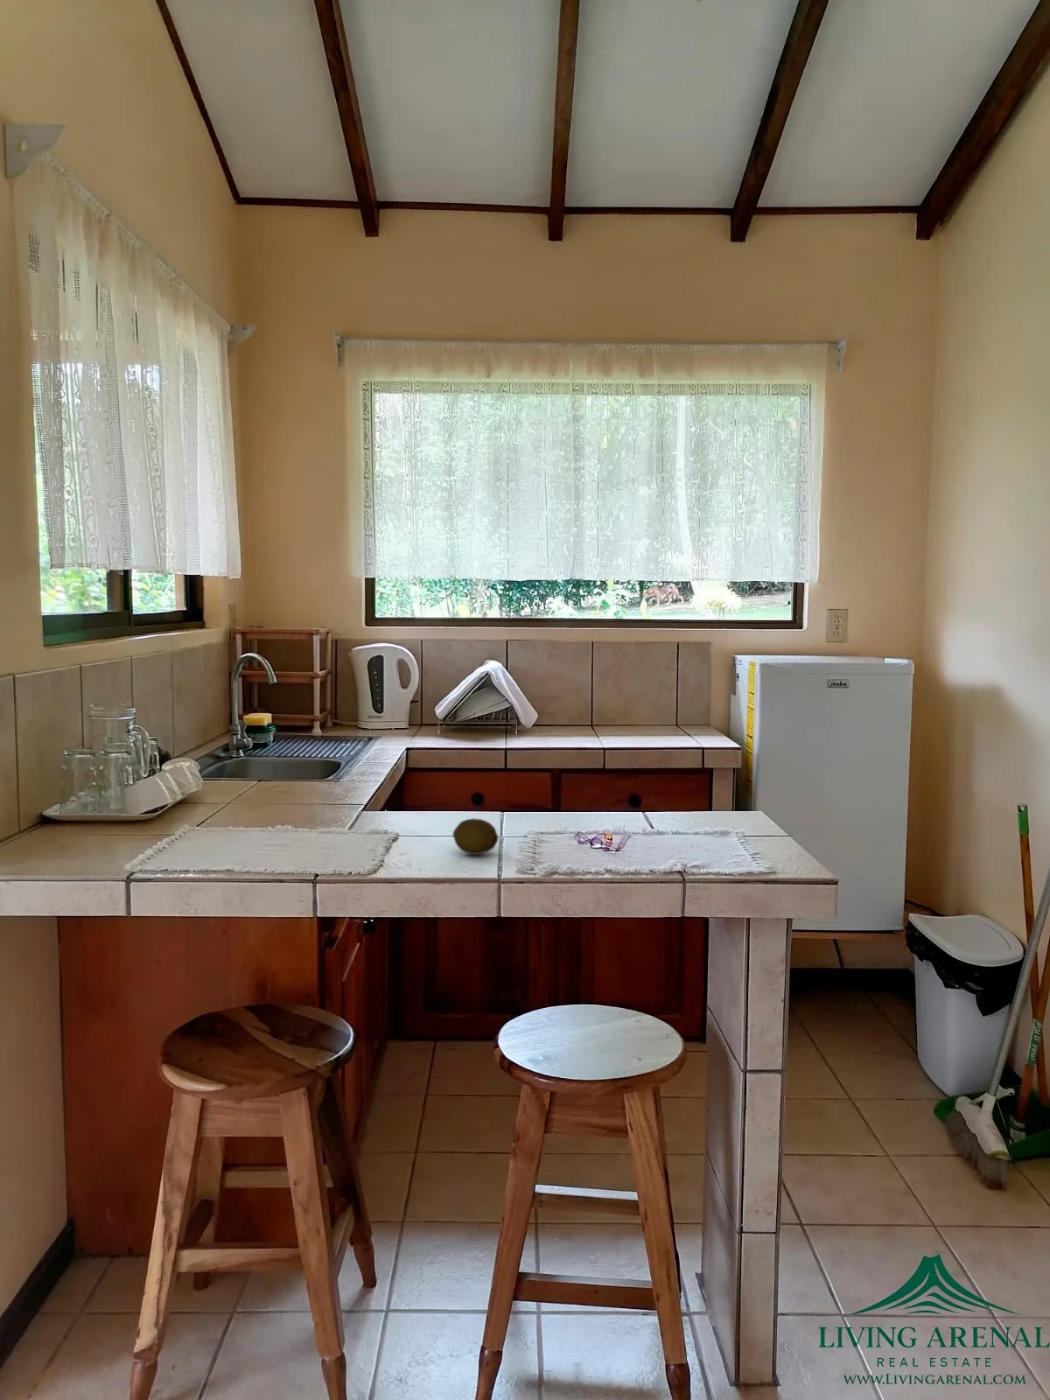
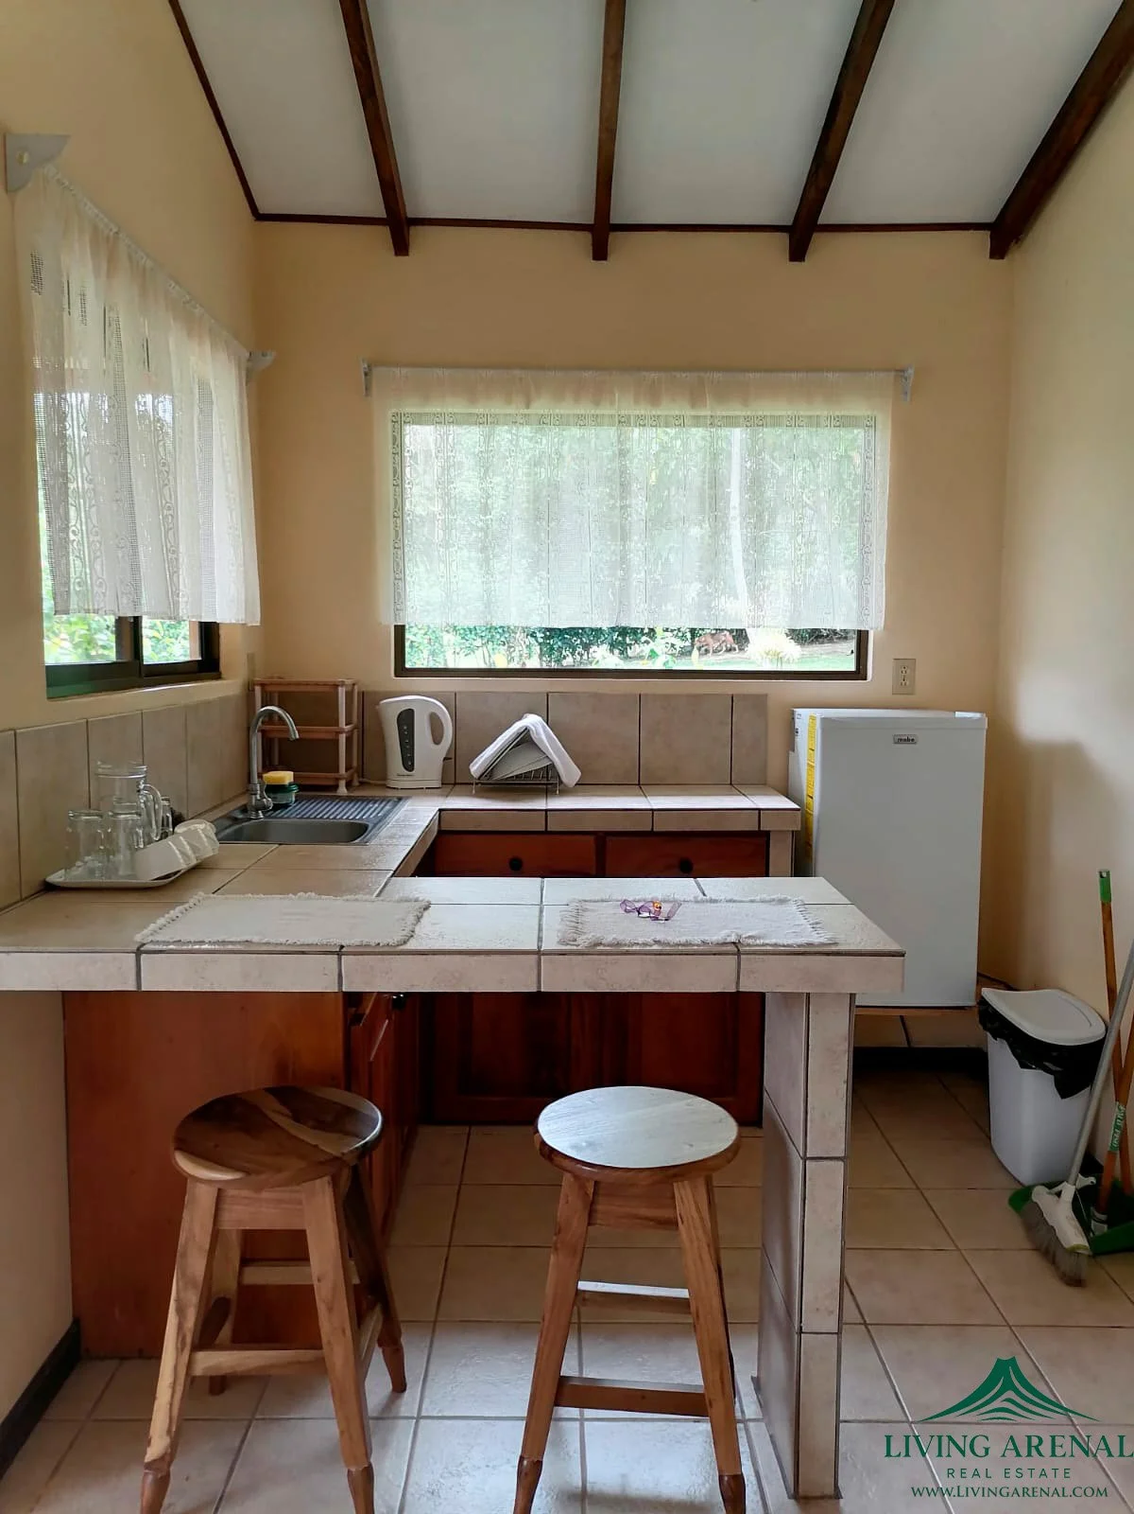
- fruit (474, 836)
